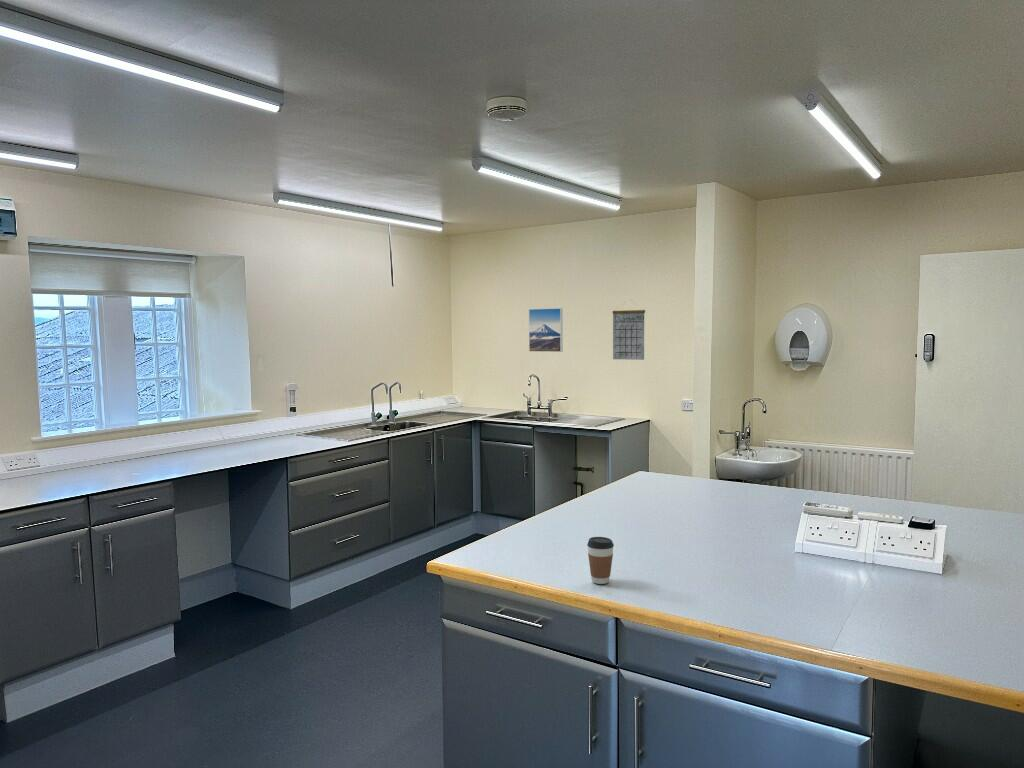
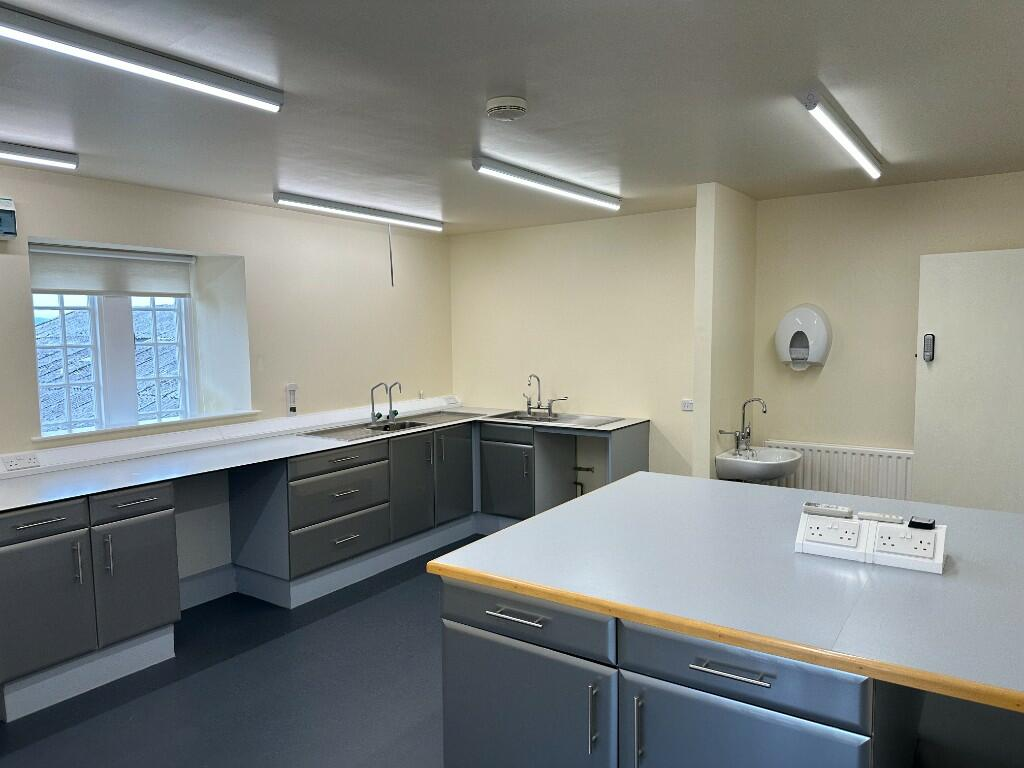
- calendar (628, 329)
- coffee cup (600, 560)
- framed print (545, 330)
